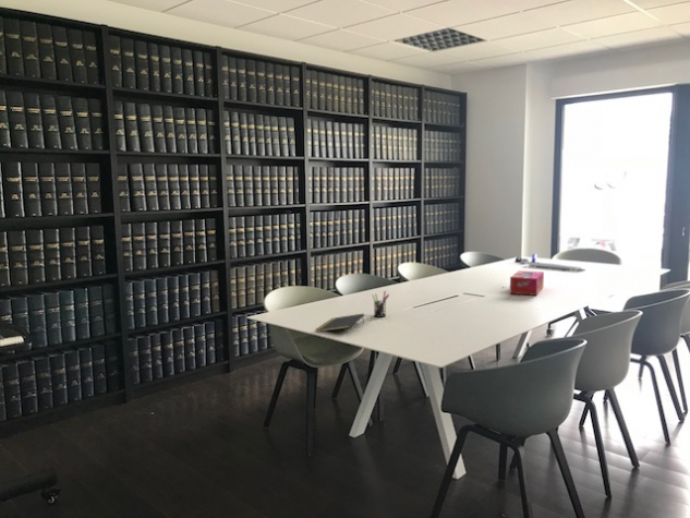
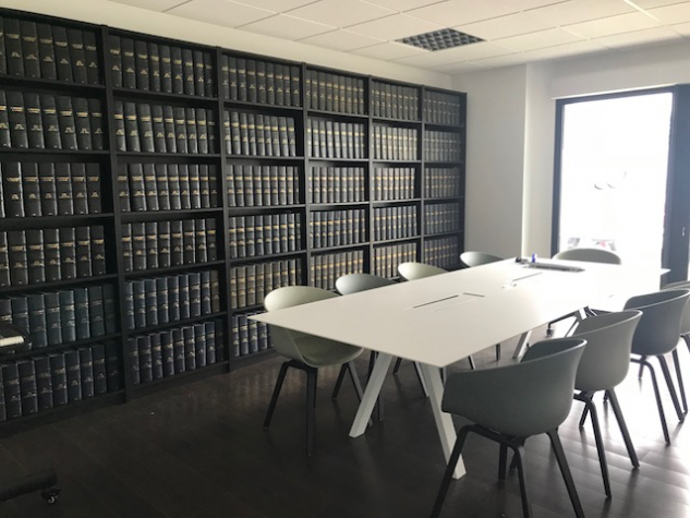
- tissue box (526, 282)
- pen holder (379, 302)
- notepad (340, 322)
